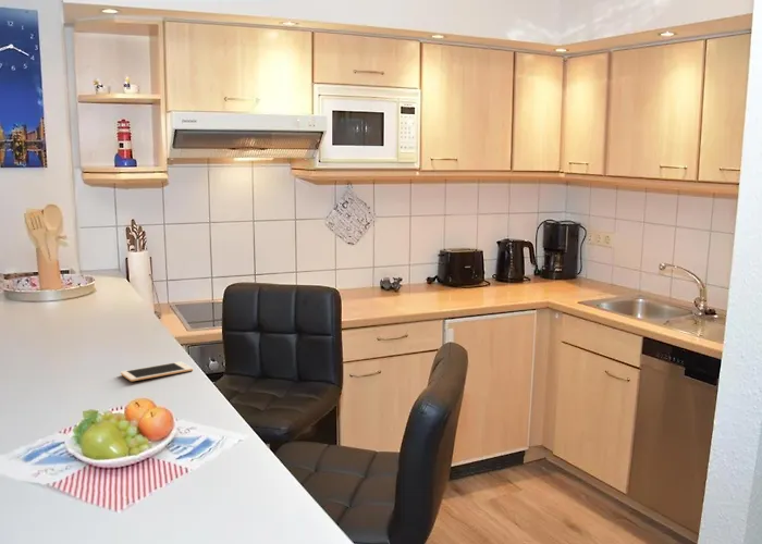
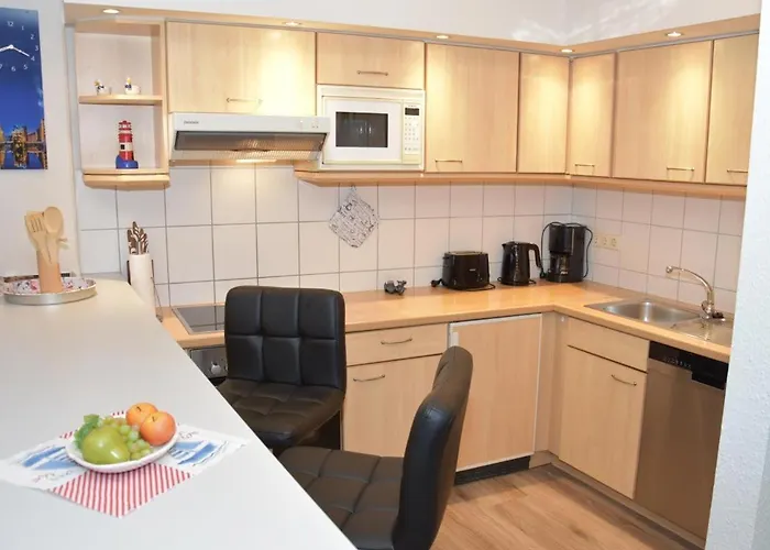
- cell phone (157, 371)
